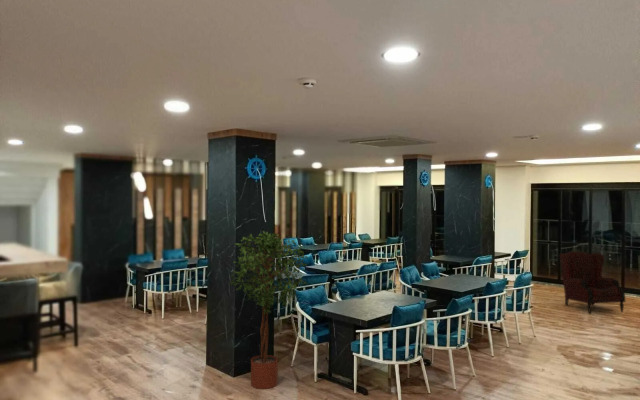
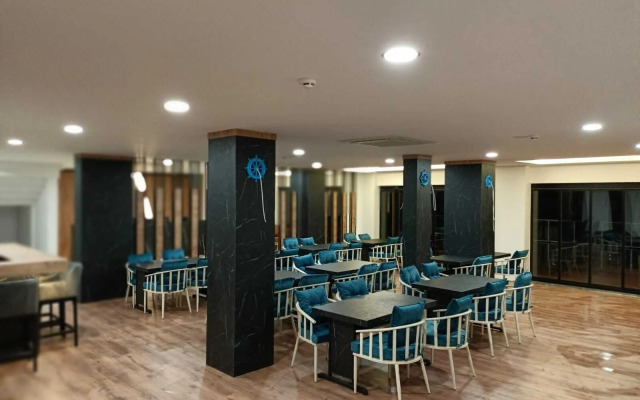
- potted tree (268, 308)
- armchair (590, 280)
